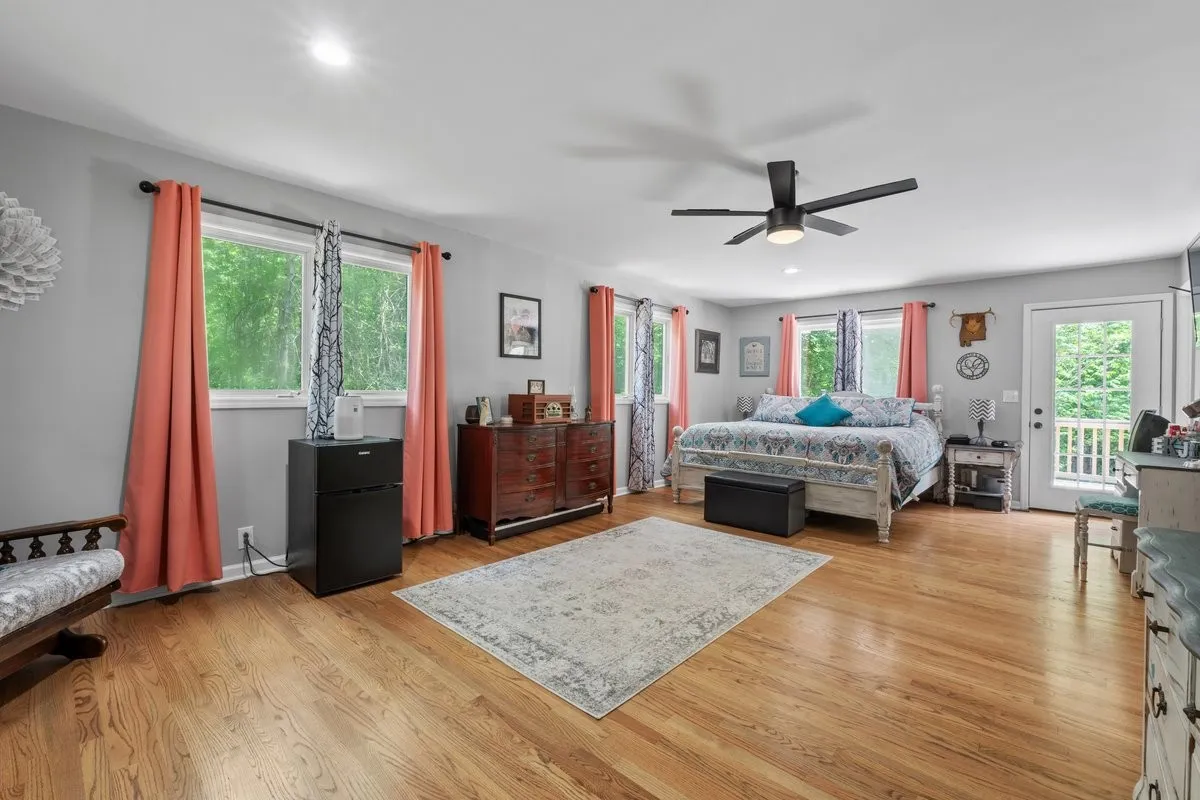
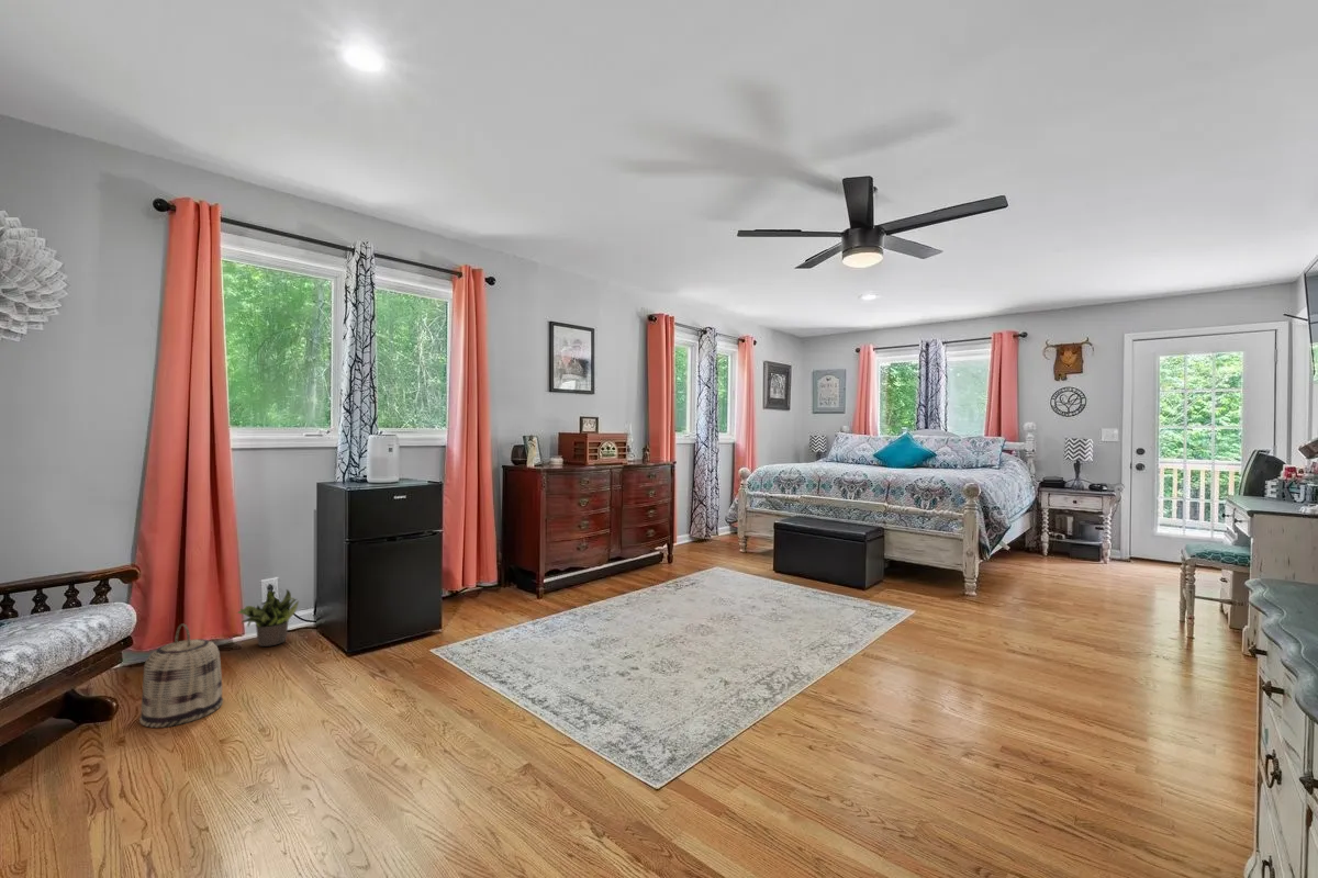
+ potted plant (264, 616)
+ basket (182, 667)
